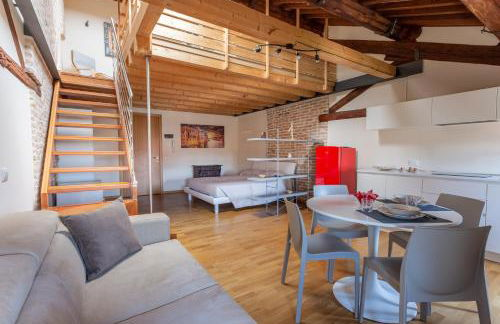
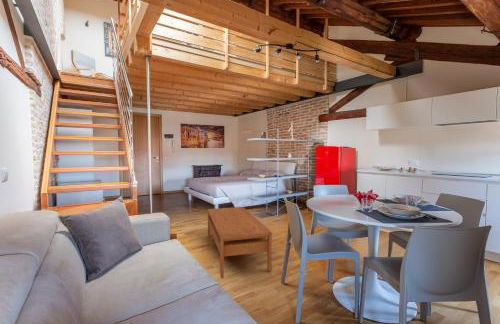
+ coffee table (234, 235)
